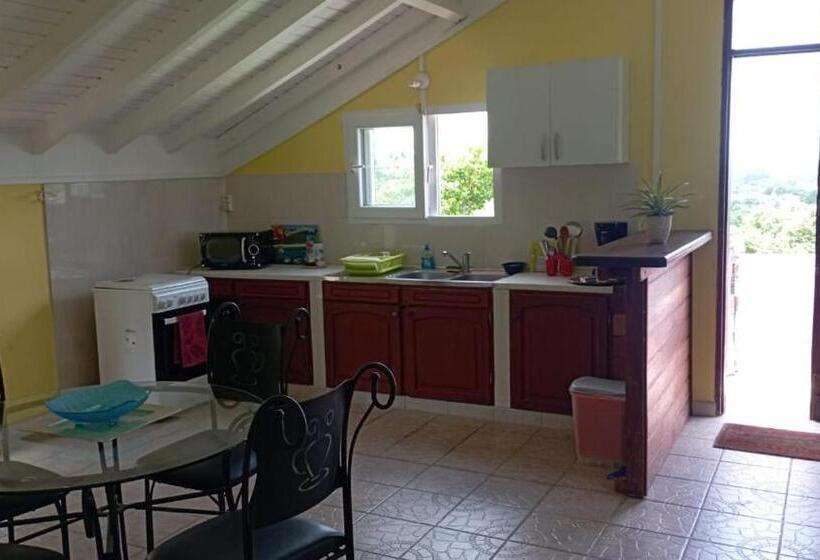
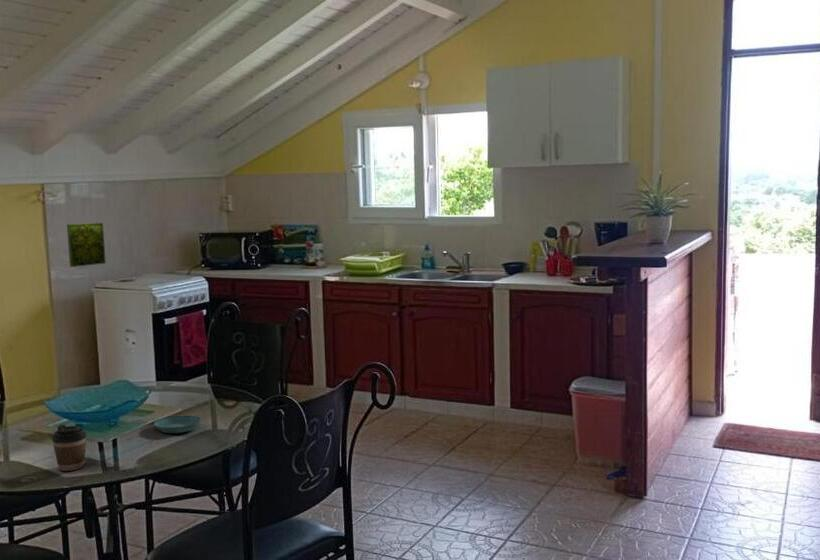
+ coffee cup (70, 446)
+ saucer (178, 425)
+ decorative tile (86, 244)
